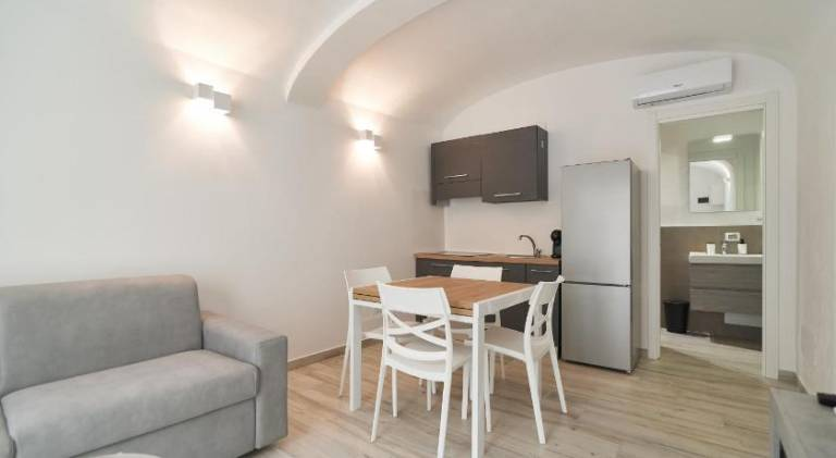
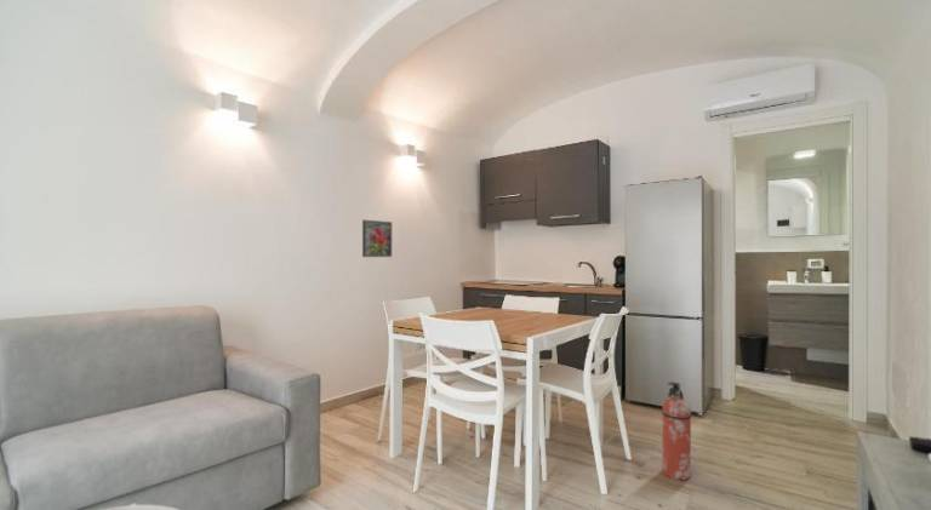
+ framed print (377, 239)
+ fire extinguisher (675, 426)
